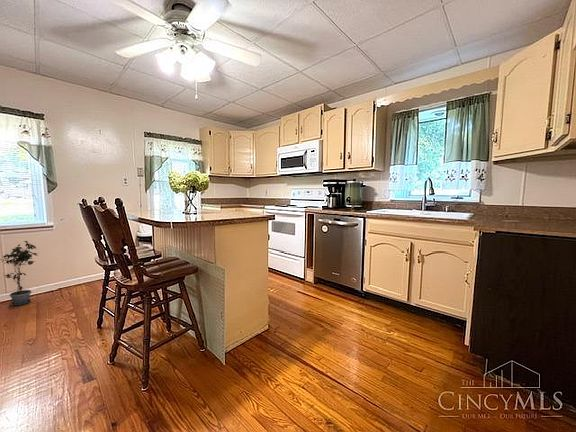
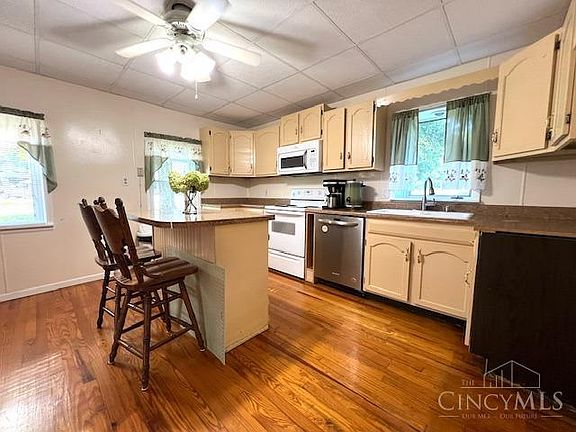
- potted plant (20, 273)
